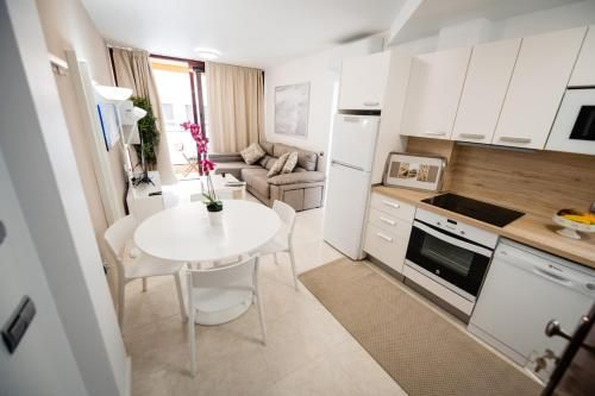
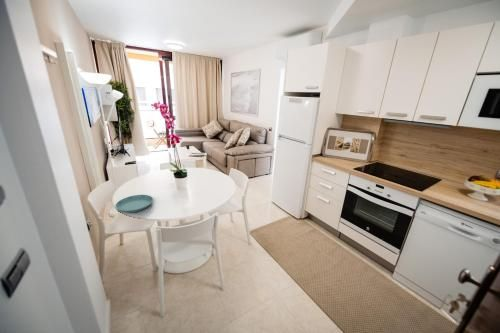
+ saucer (135, 203)
